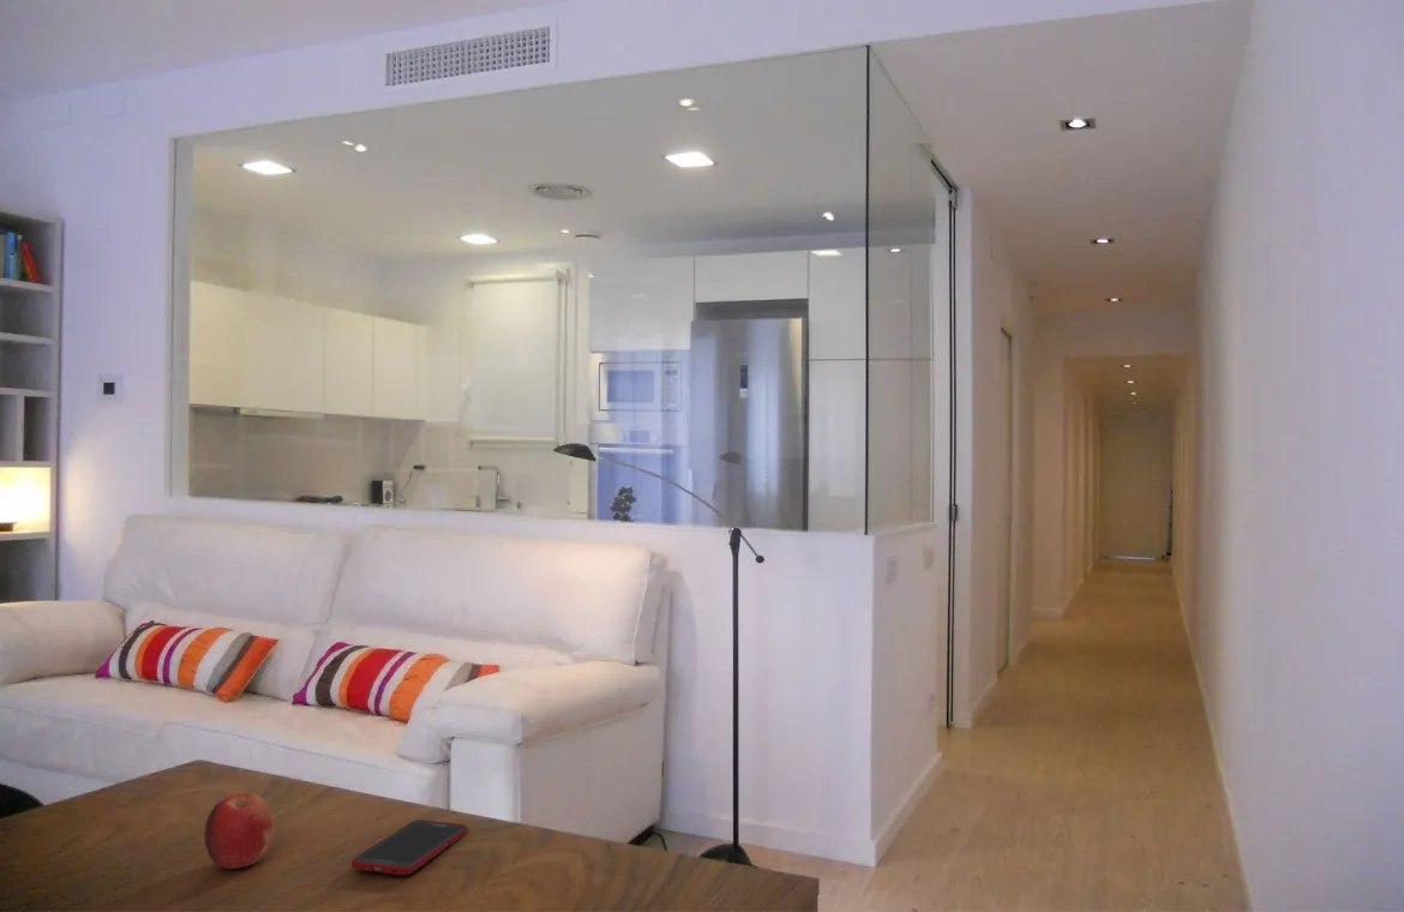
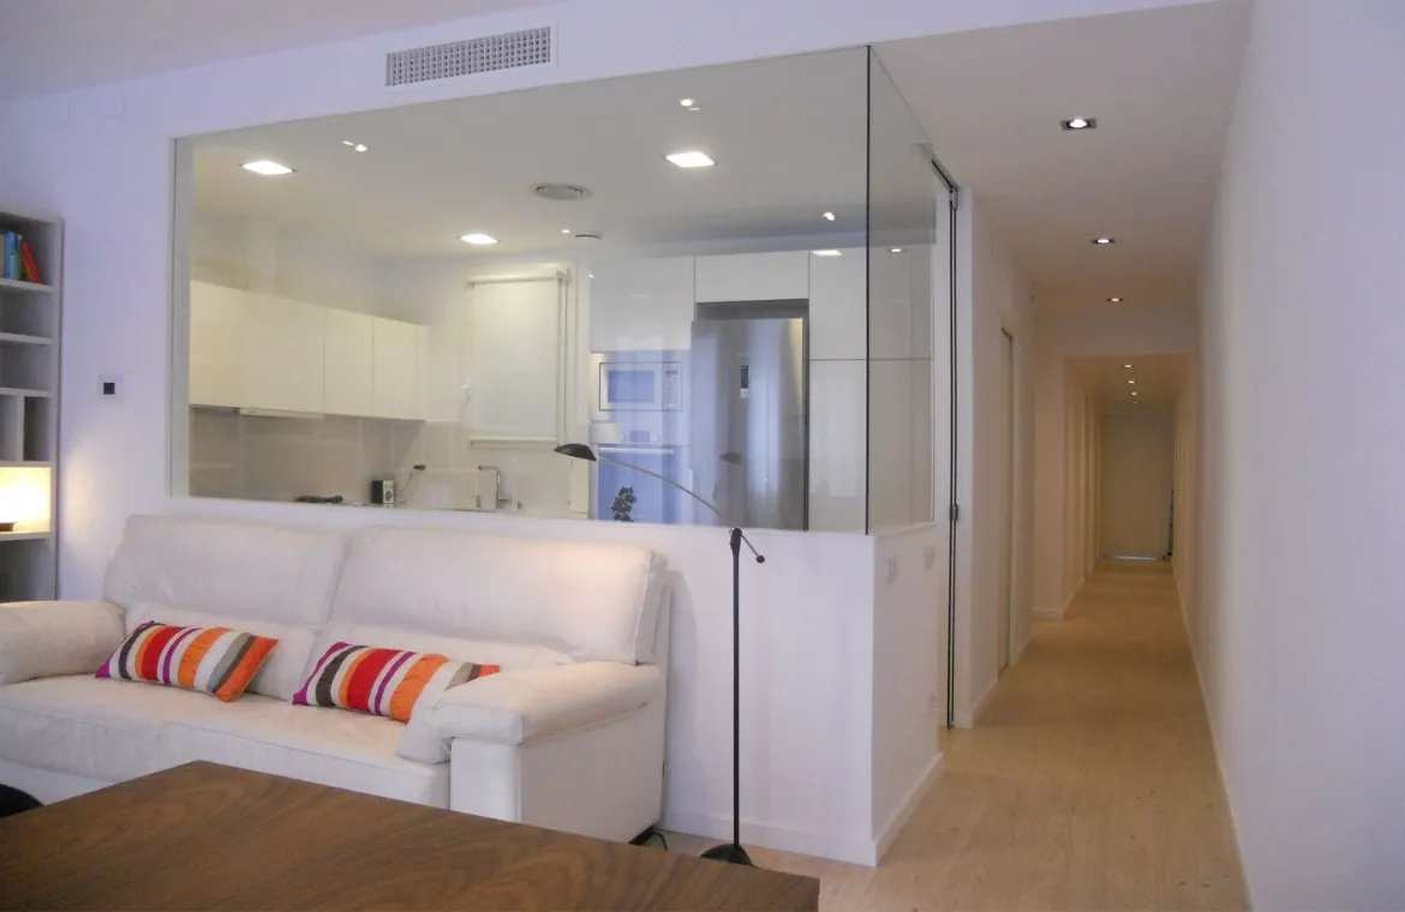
- cell phone (412, 846)
- fruit (239, 829)
